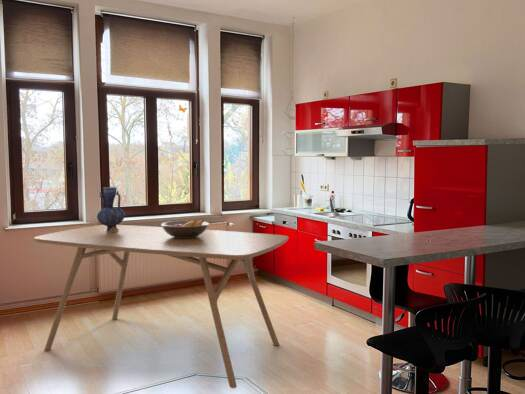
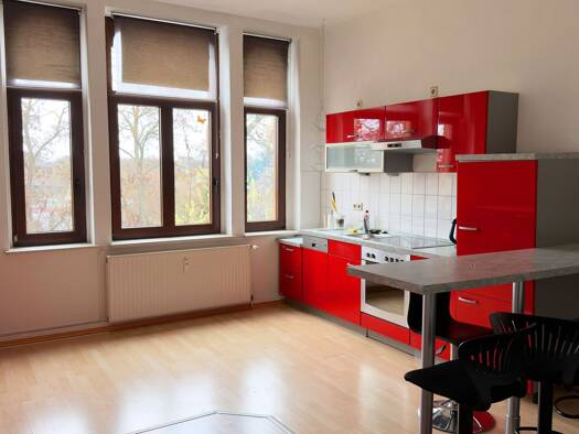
- dining table (174, 257)
- vase (110, 209)
- fruit bowl (185, 228)
